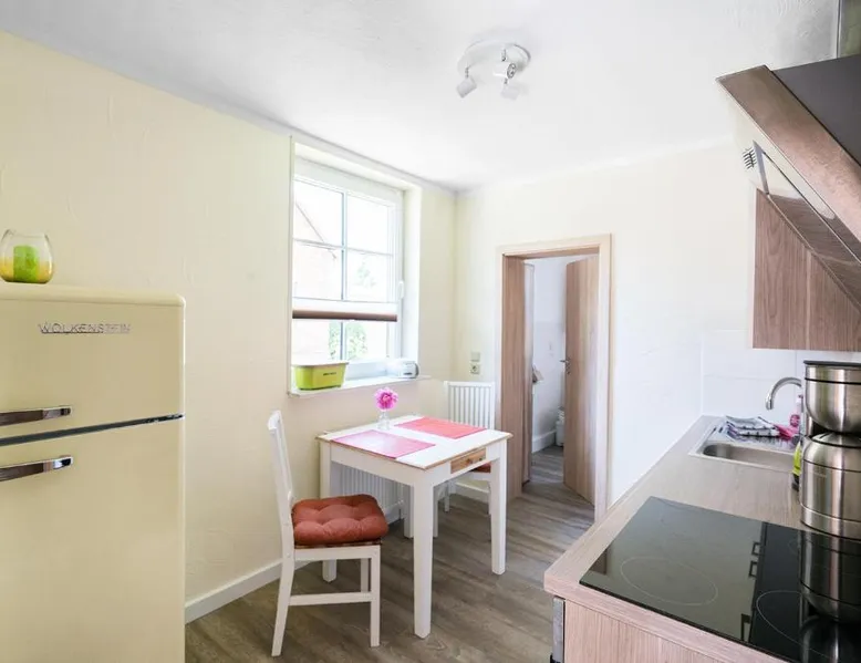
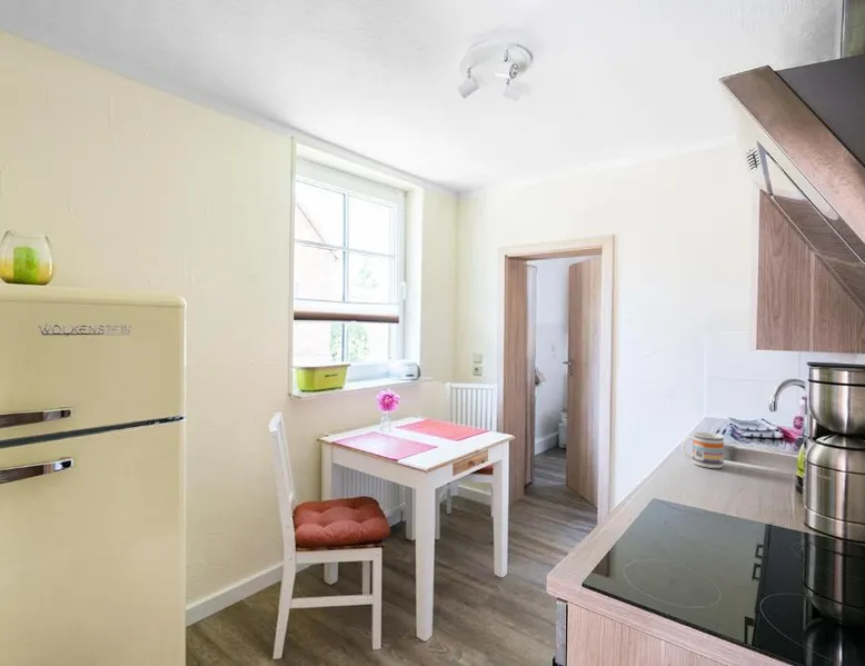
+ mug (704, 448)
